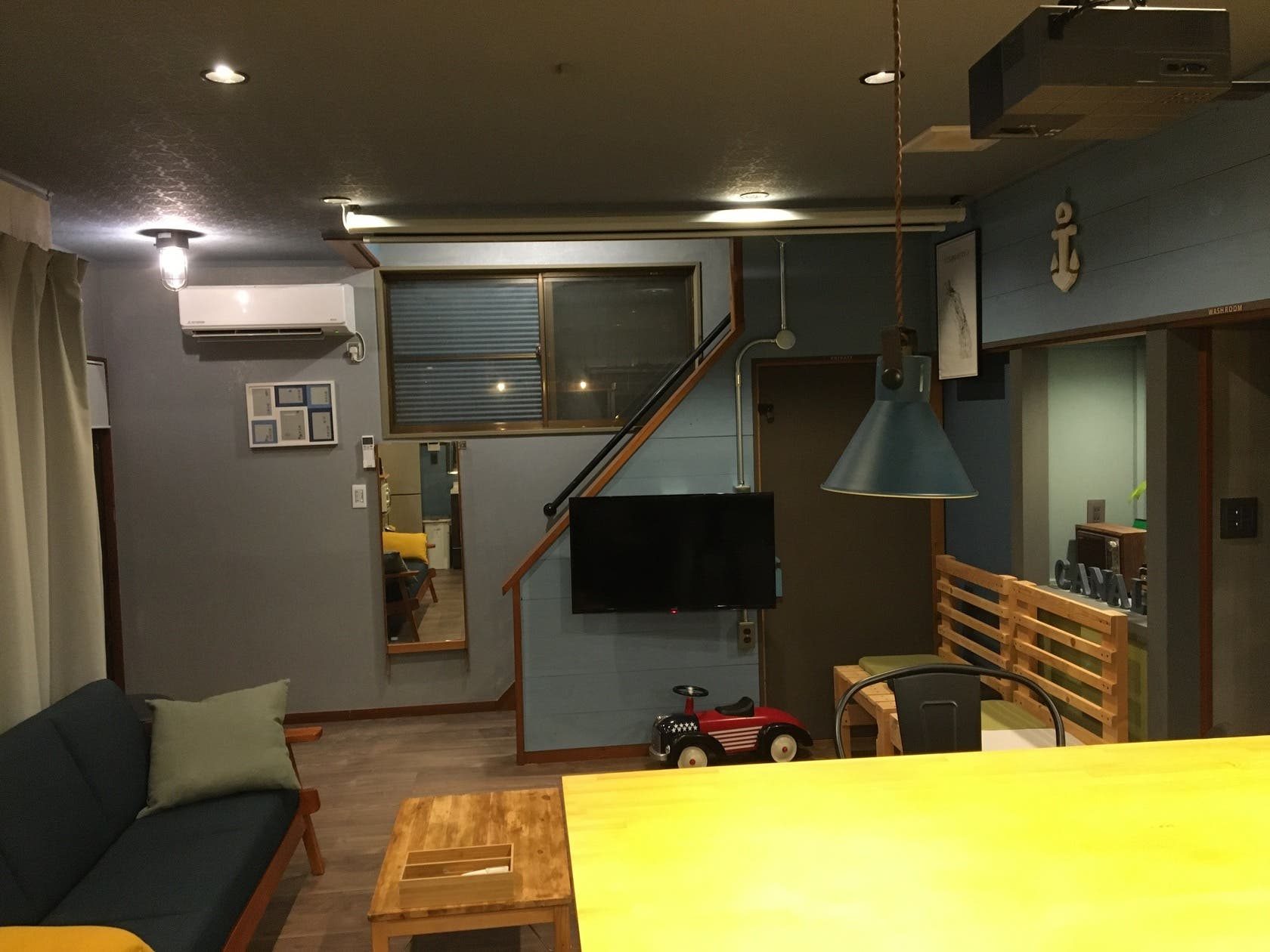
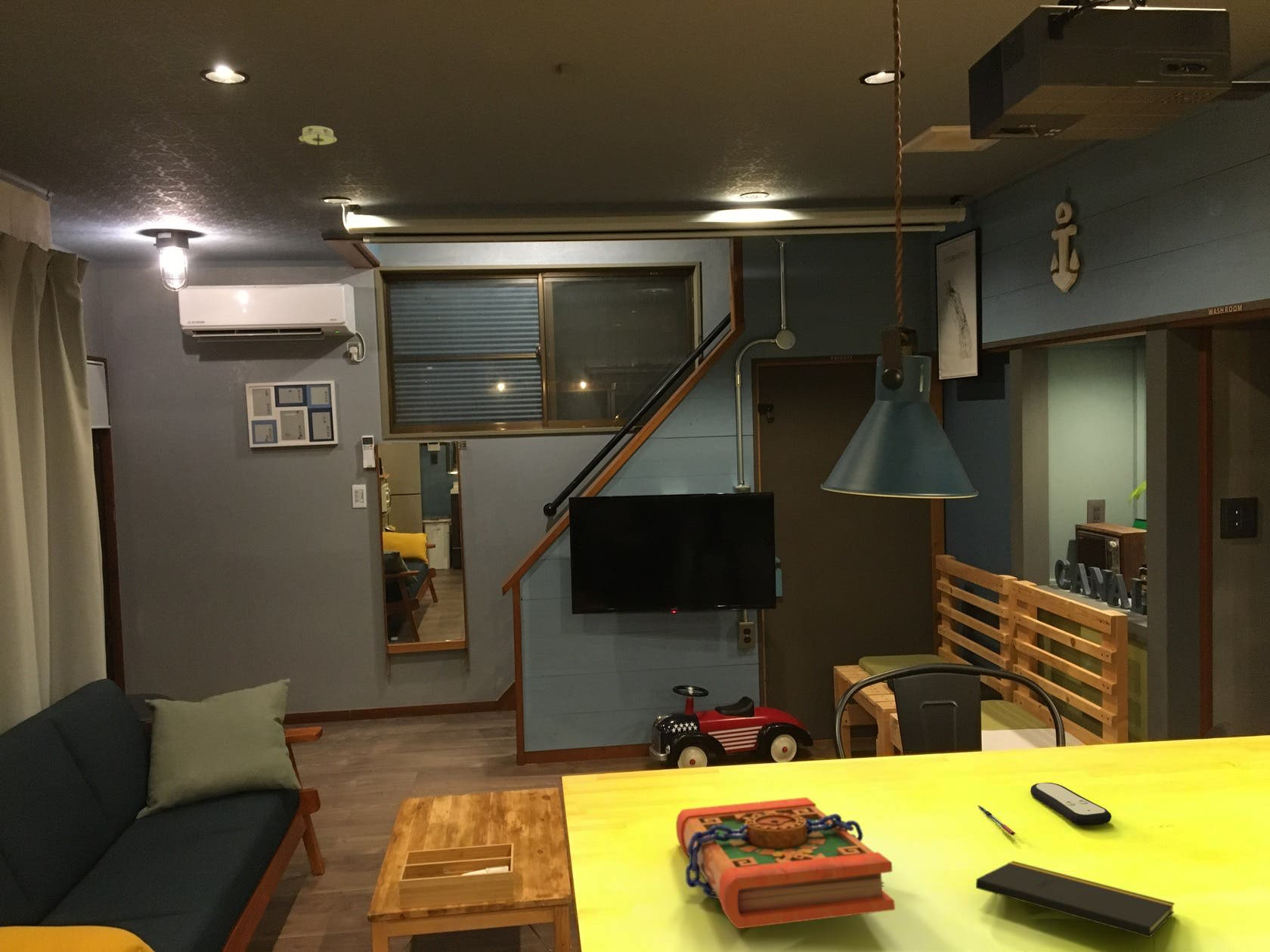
+ pen (995, 818)
+ smoke detector (317, 135)
+ book (775, 853)
+ remote control (1067, 802)
+ notepad (1074, 895)
